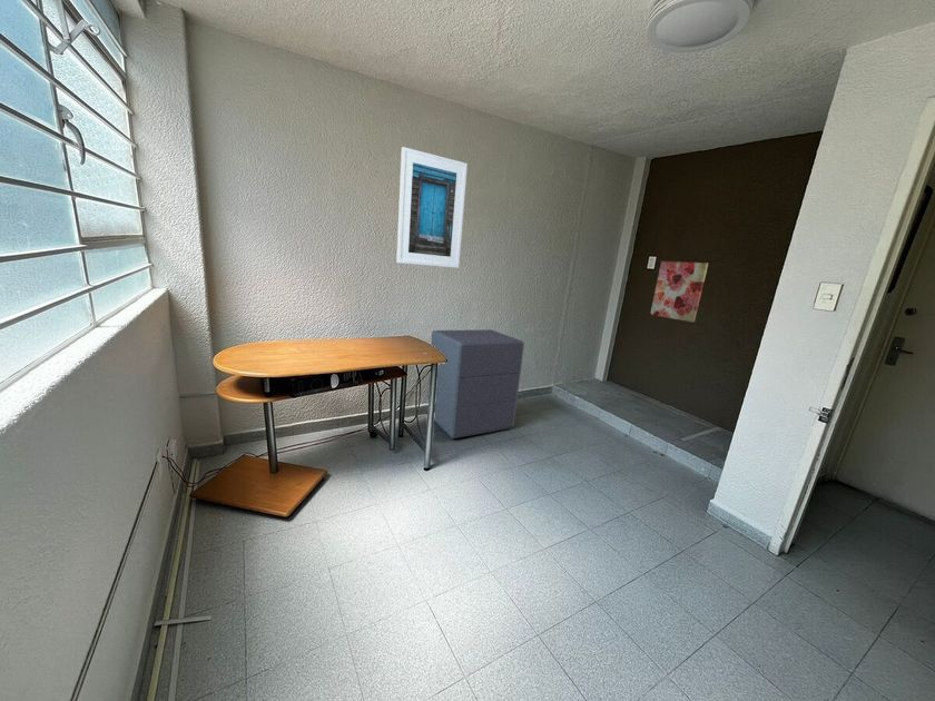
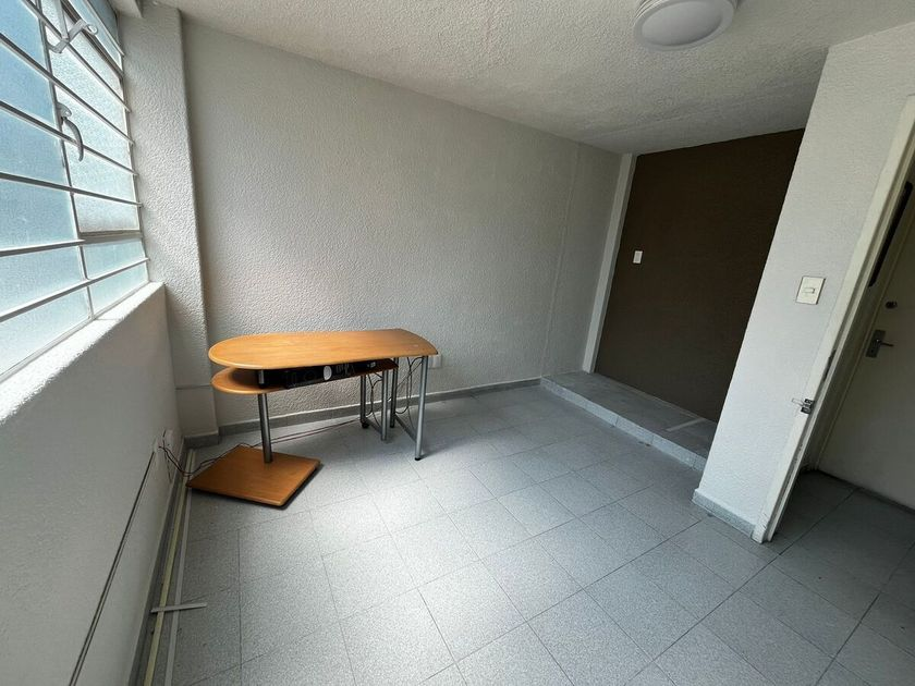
- wall art (677, 290)
- filing cabinet (473, 379)
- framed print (432, 211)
